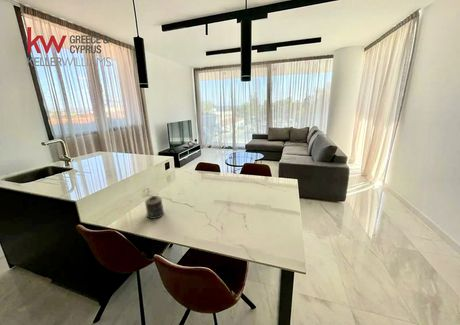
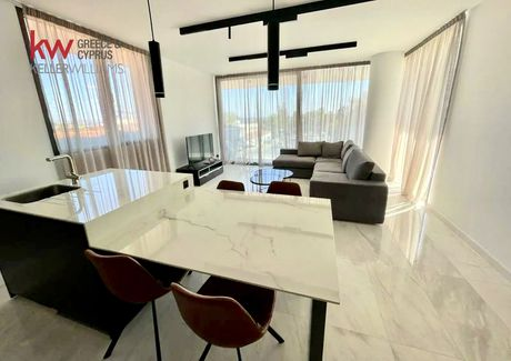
- candle (153, 205)
